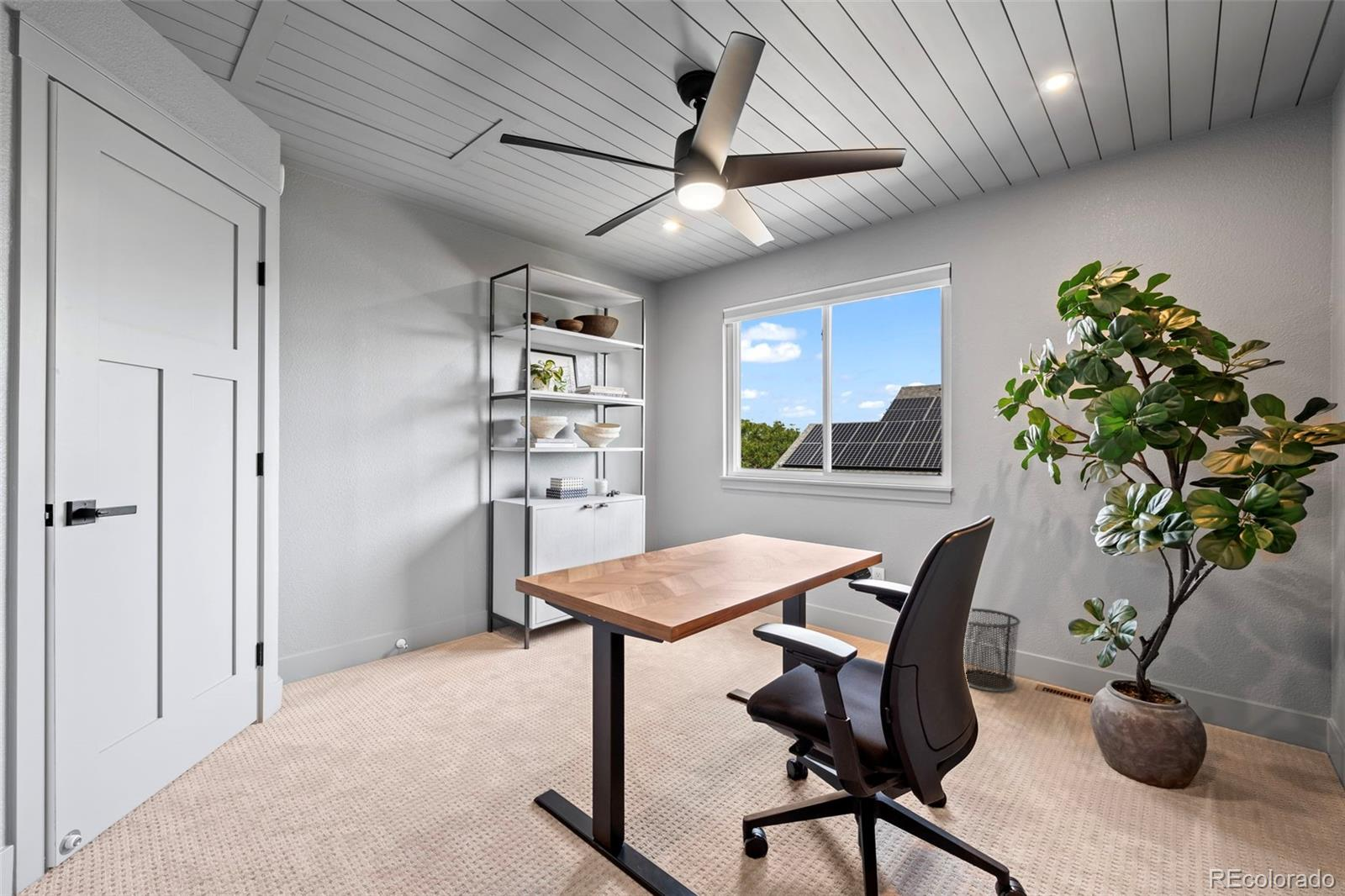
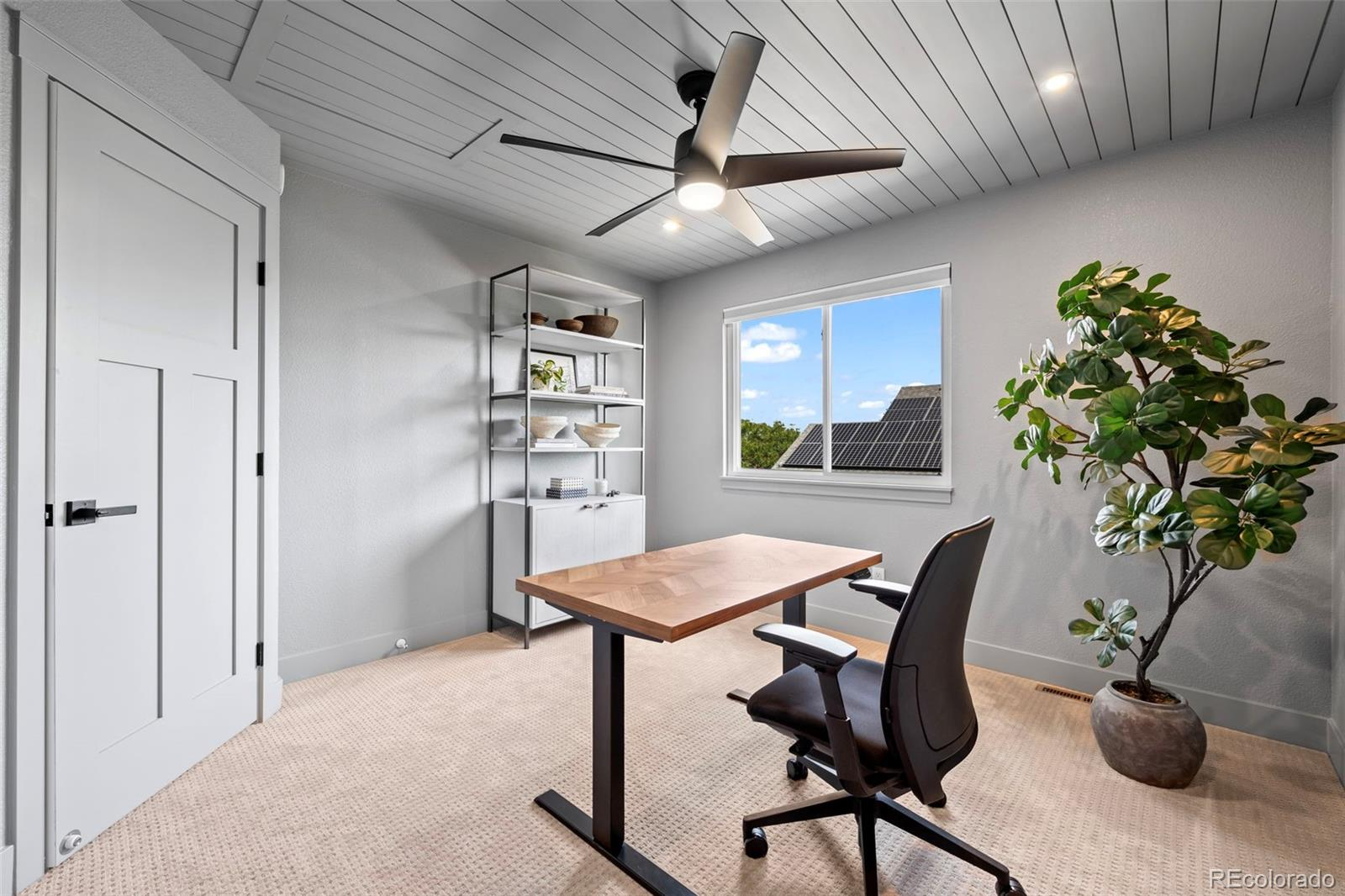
- waste bin (985, 648)
